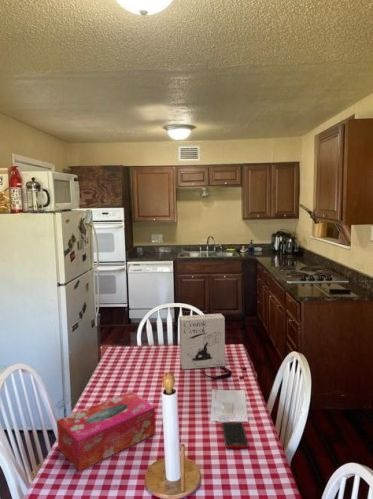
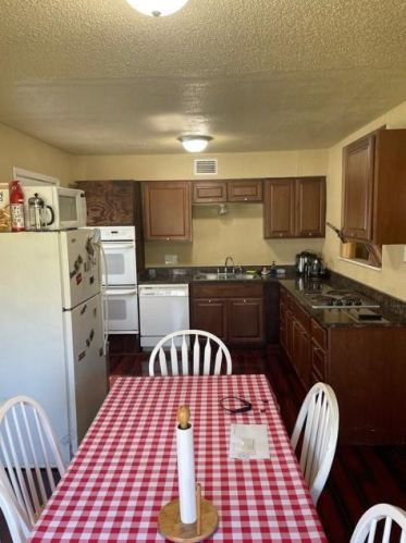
- tissue box (107, 427)
- cell phone (234, 434)
- cereal box (202, 341)
